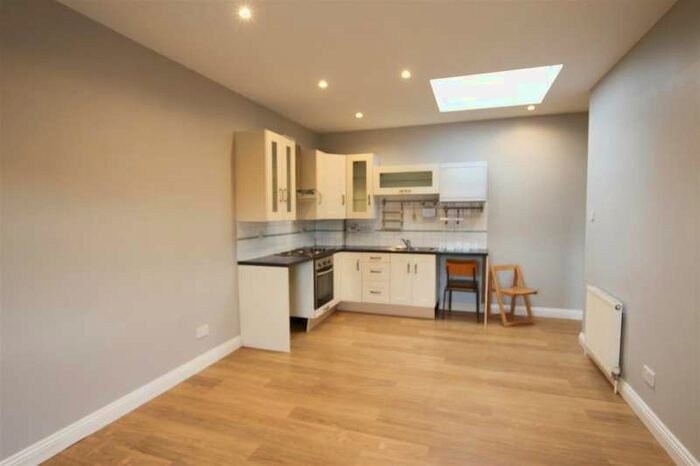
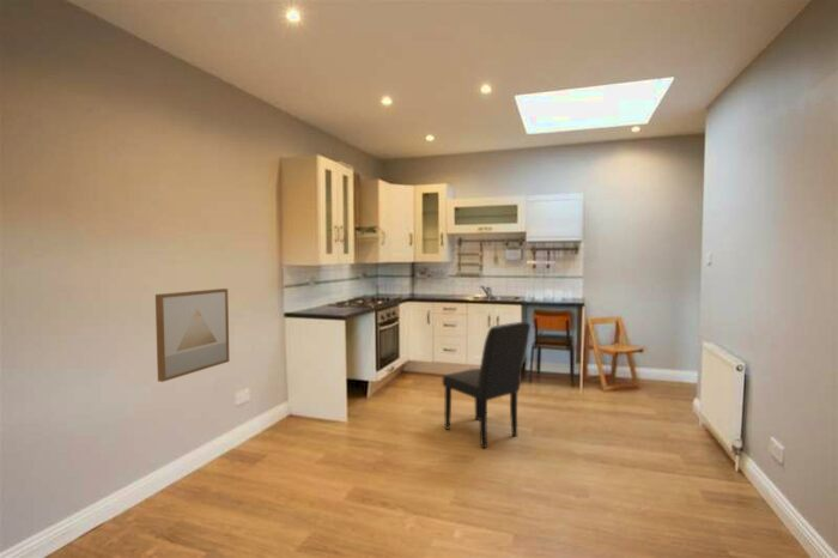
+ wall art (195, 330)
+ chair (484, 376)
